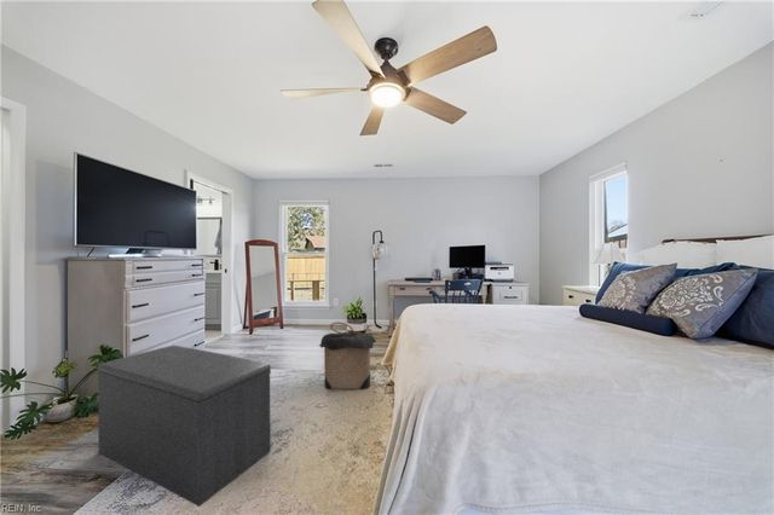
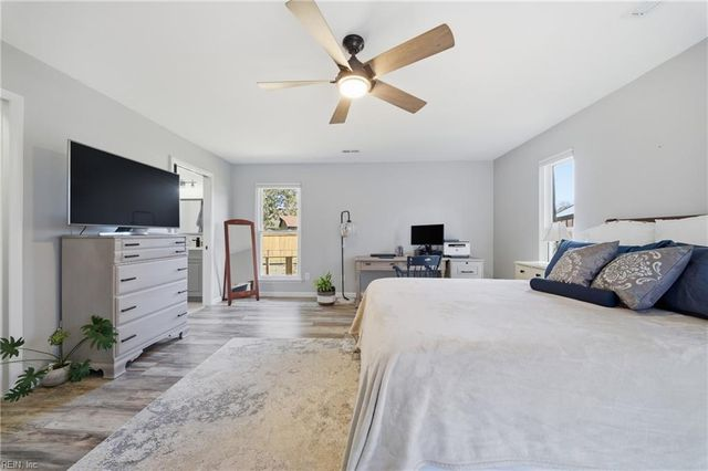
- laundry hamper (348, 352)
- bench (184, 406)
